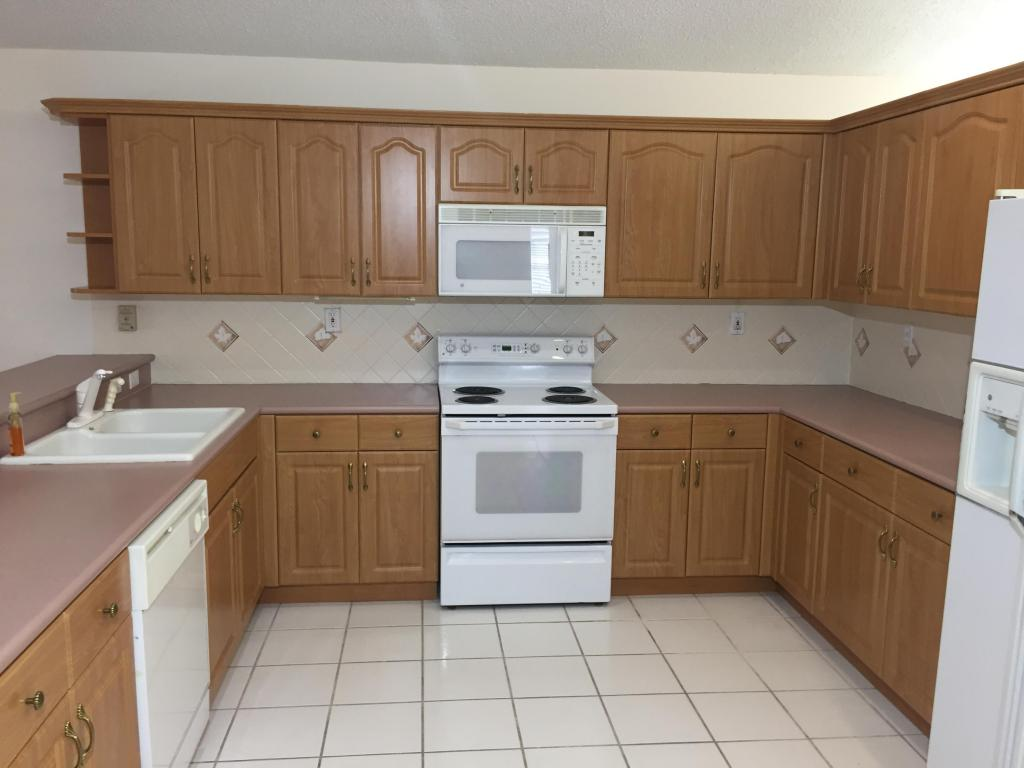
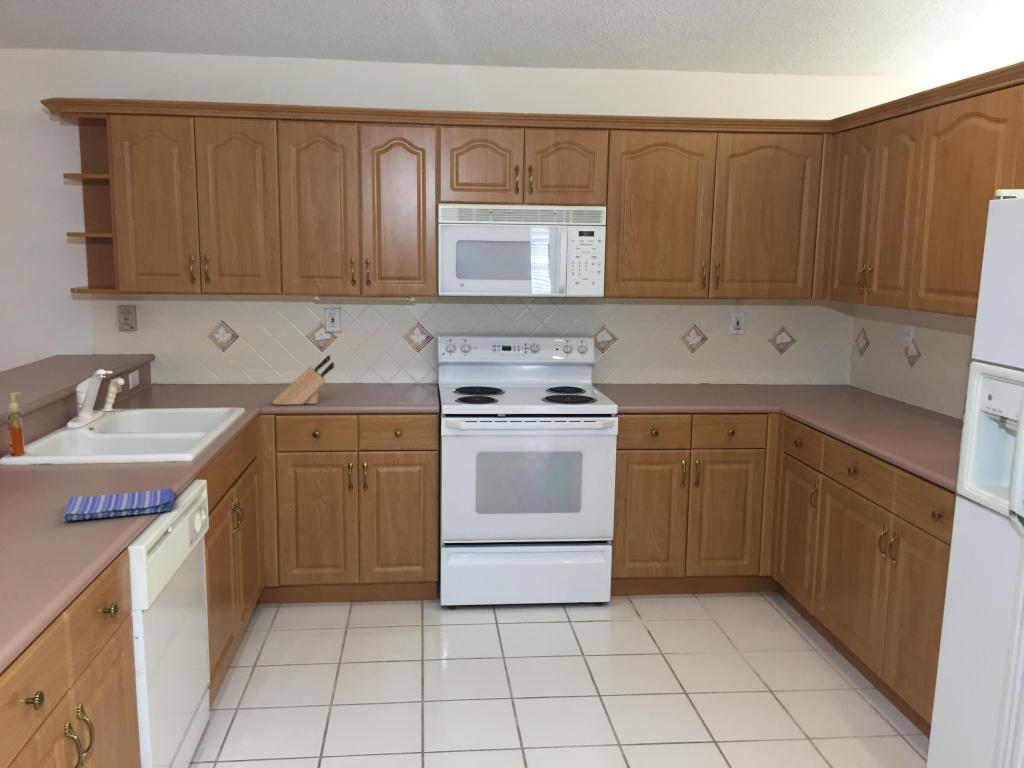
+ dish towel (121, 501)
+ knife block (304, 378)
